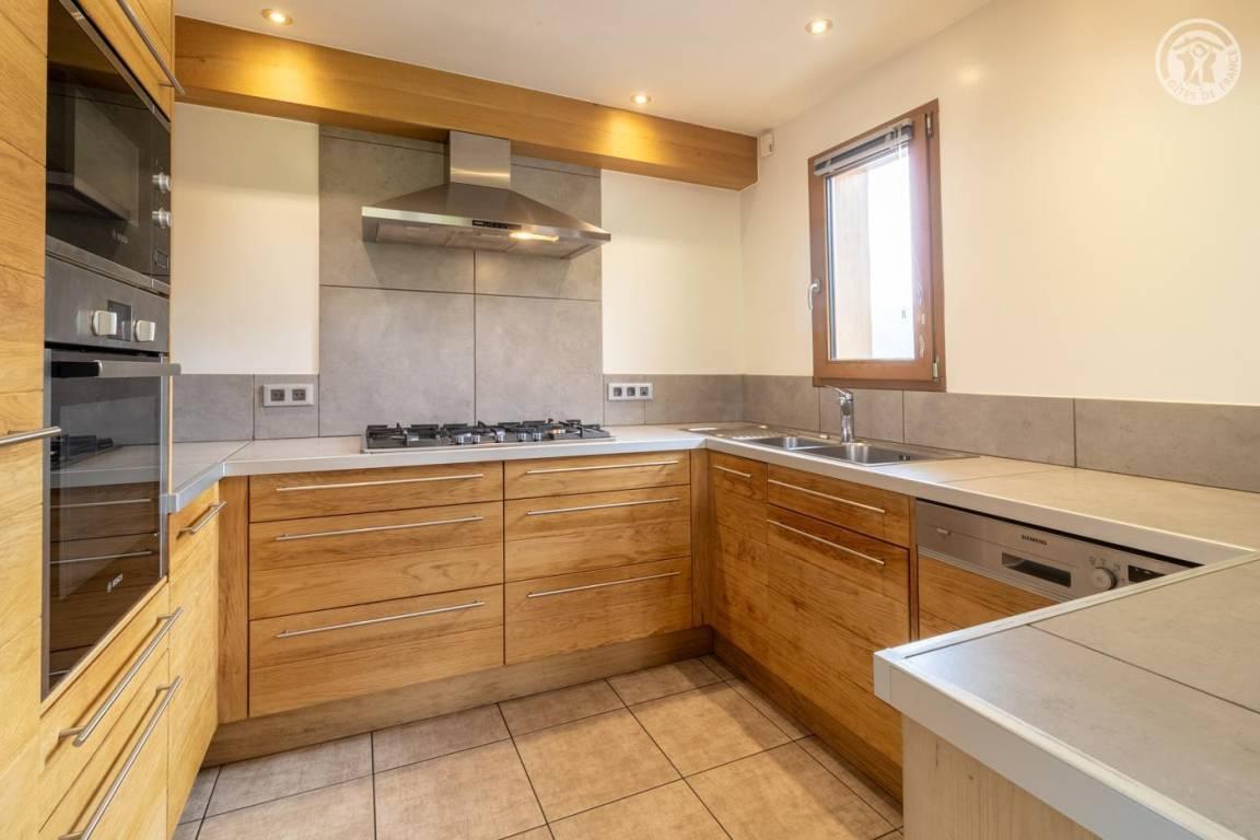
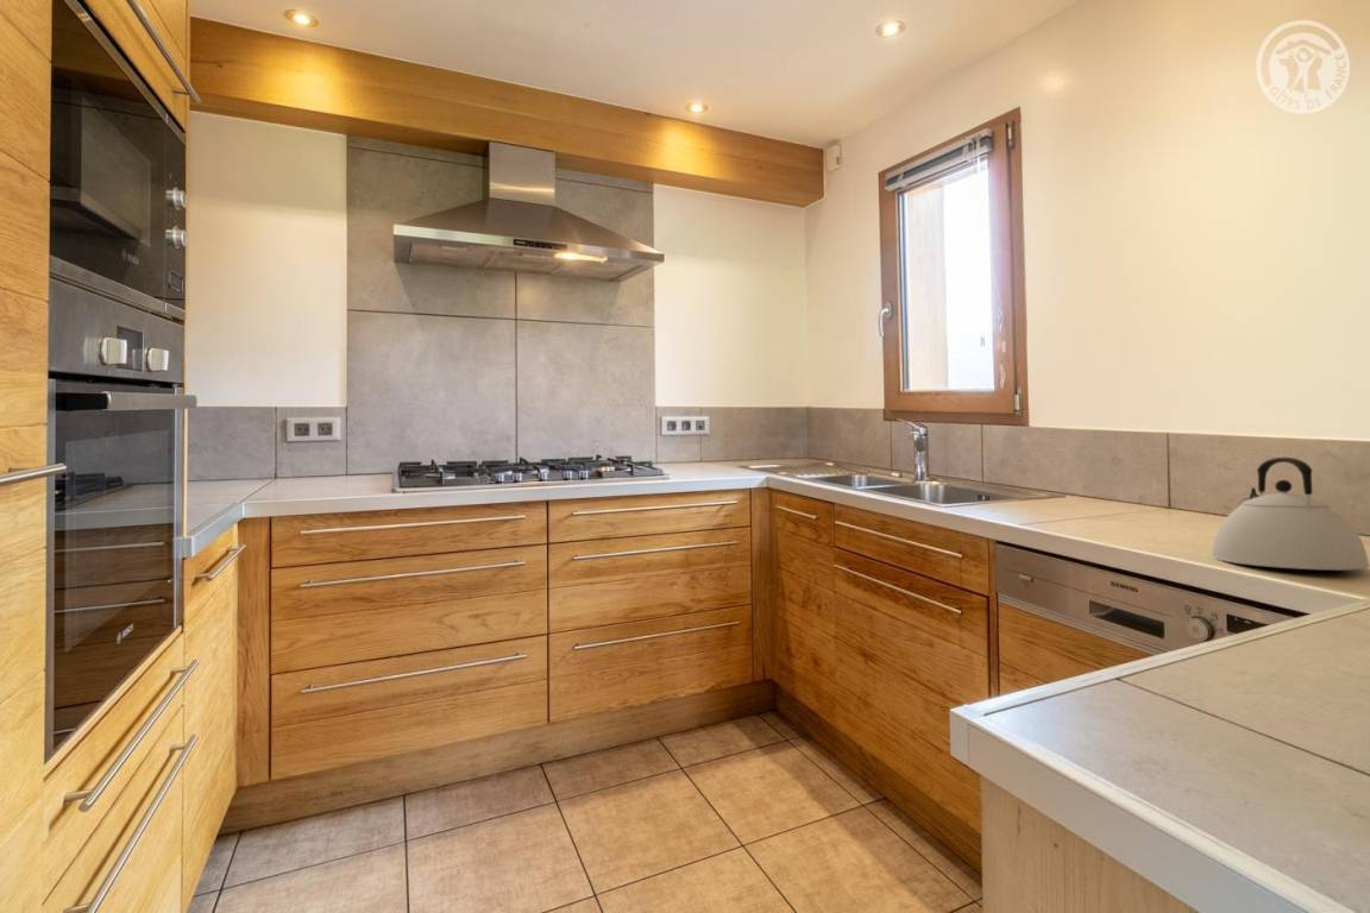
+ kettle (1282, 509)
